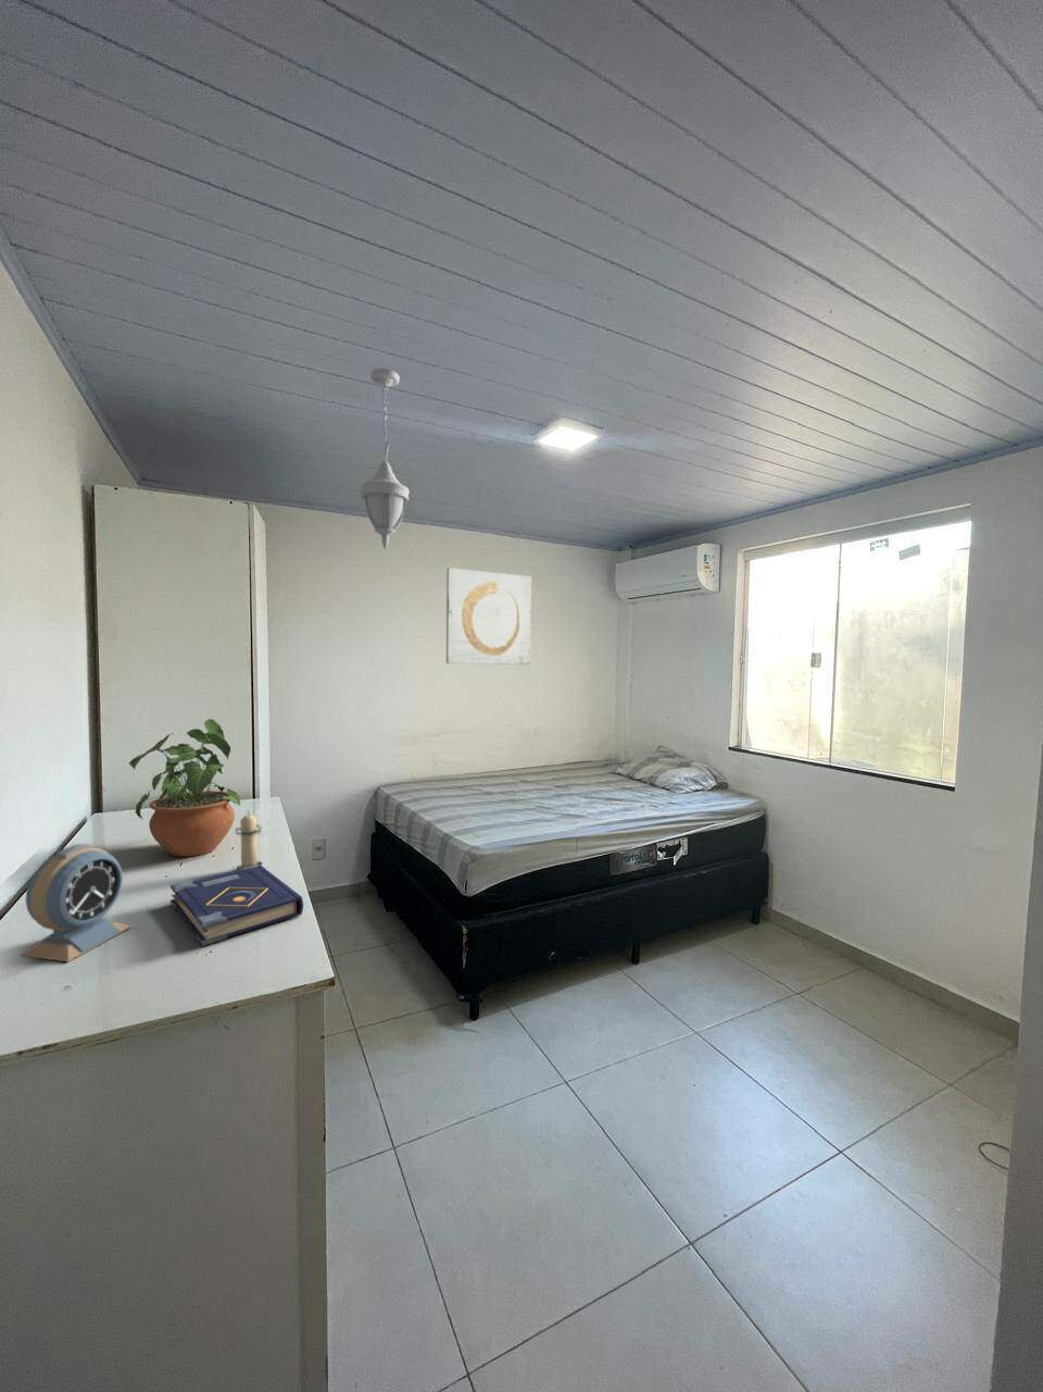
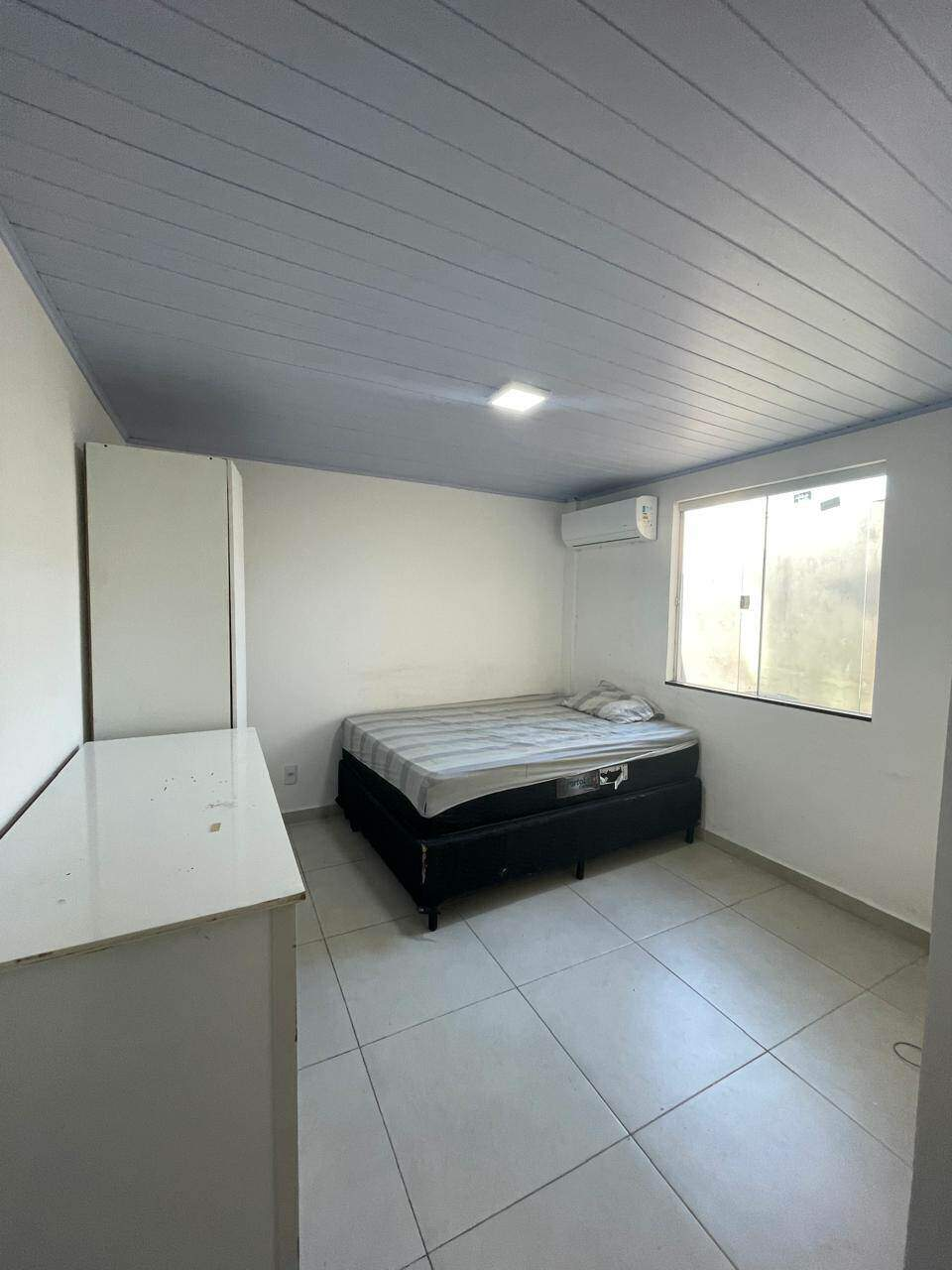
- alarm clock (76, 893)
- wall art (490, 618)
- pendant light (385, 464)
- book (236, 899)
- candle (249, 840)
- potted plant (197, 781)
